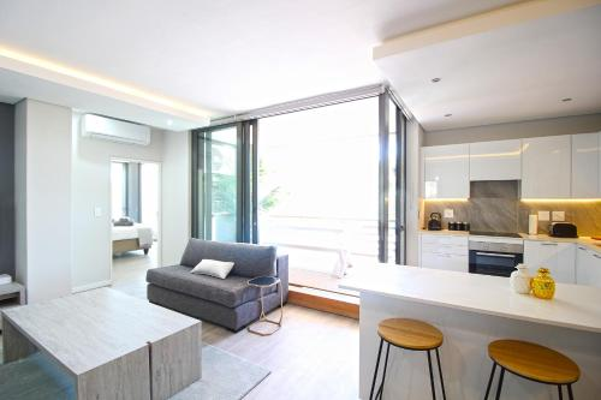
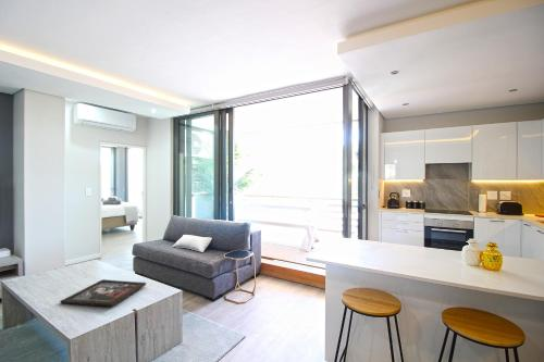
+ religious icon (106, 291)
